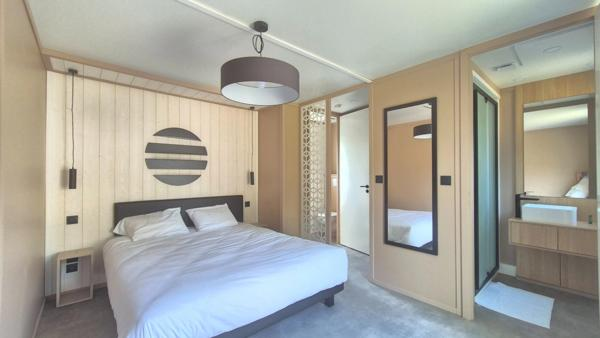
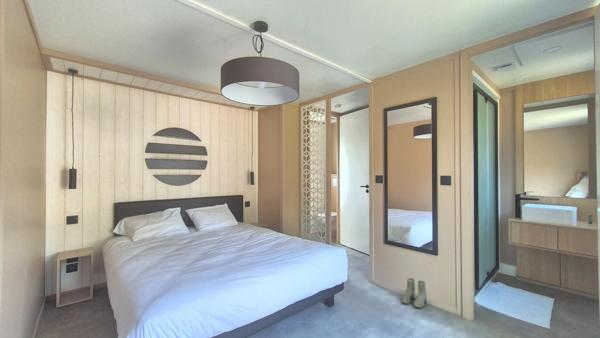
+ boots (414, 292)
